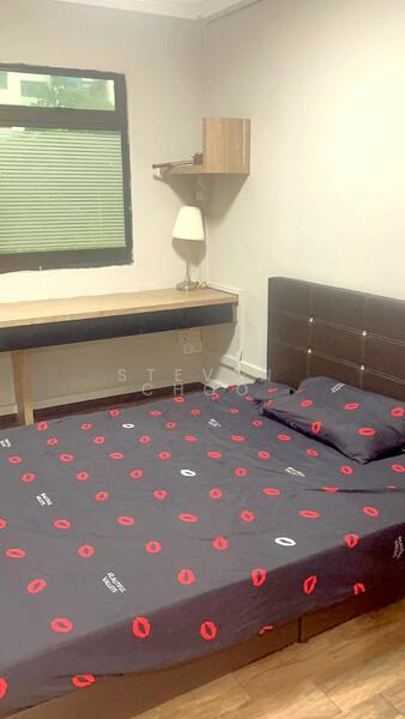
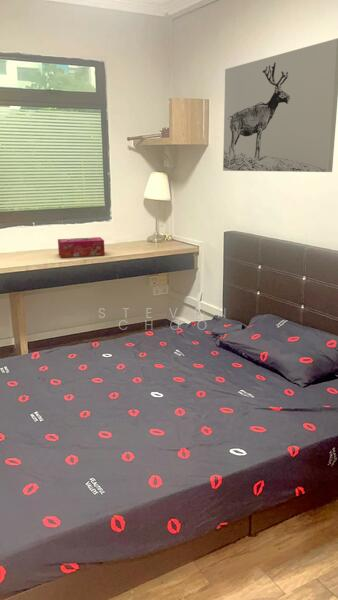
+ wall art (273, 115)
+ tissue box (81, 247)
